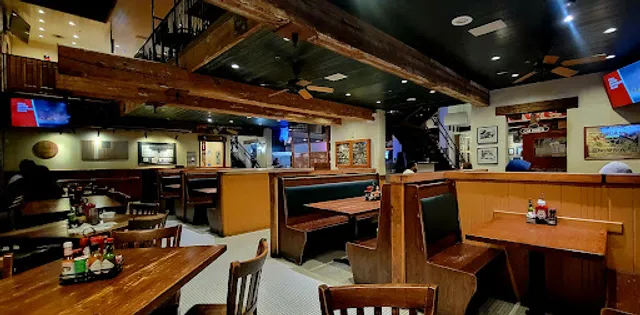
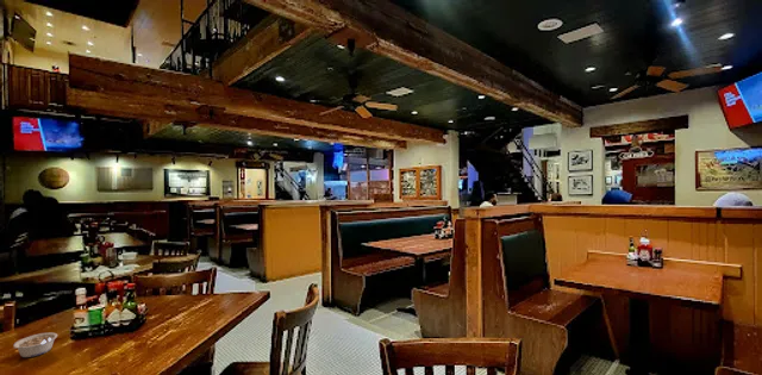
+ legume (36, 344)
